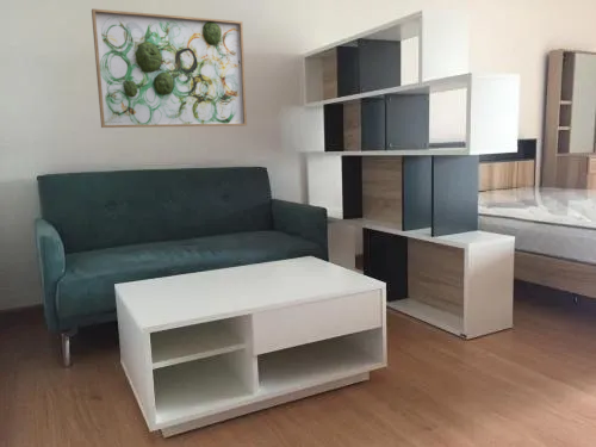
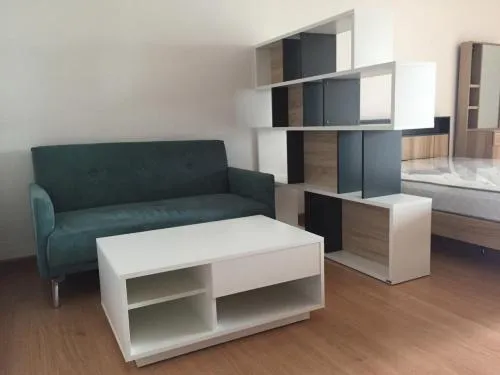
- wall art (175, 72)
